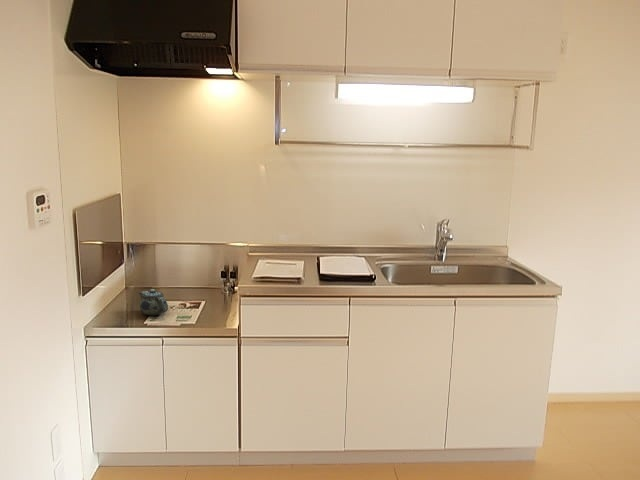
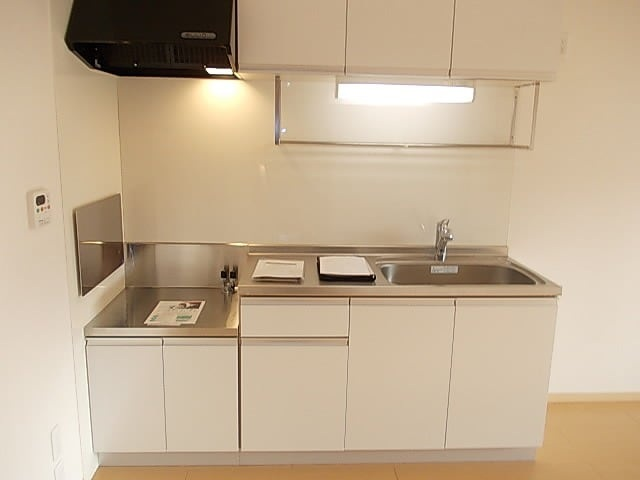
- chinaware (153, 301)
